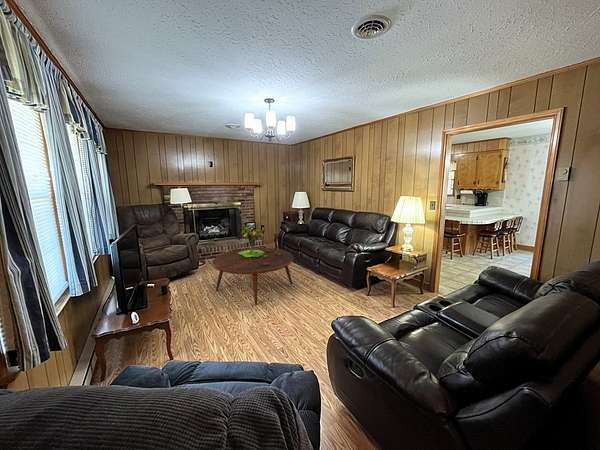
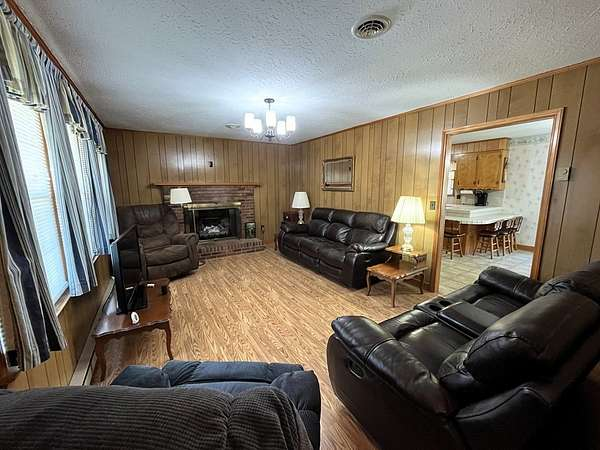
- bouquet (253, 241)
- coffee table (254, 271)
